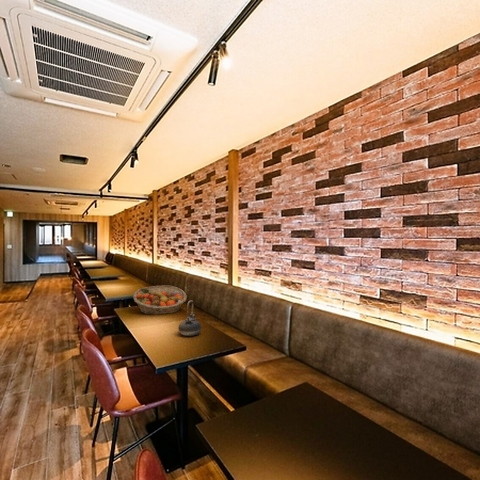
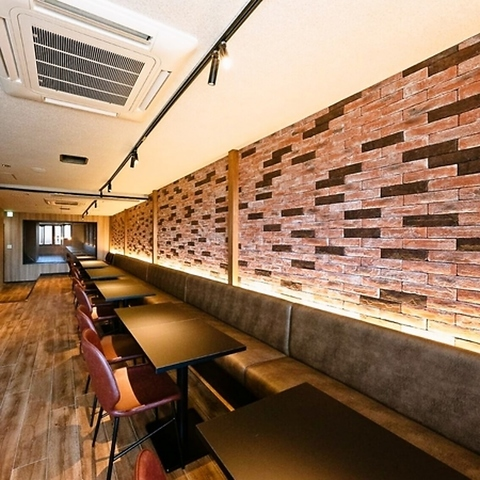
- teapot (190, 316)
- fruit basket (160, 299)
